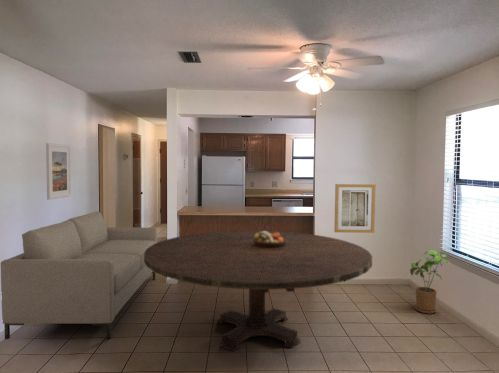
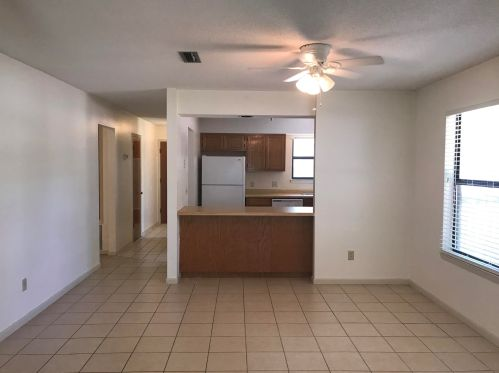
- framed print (59, 171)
- fruit bowl (269, 237)
- dining table (256, 290)
- sofa (97, 261)
- wall art (354, 208)
- house plant (425, 281)
